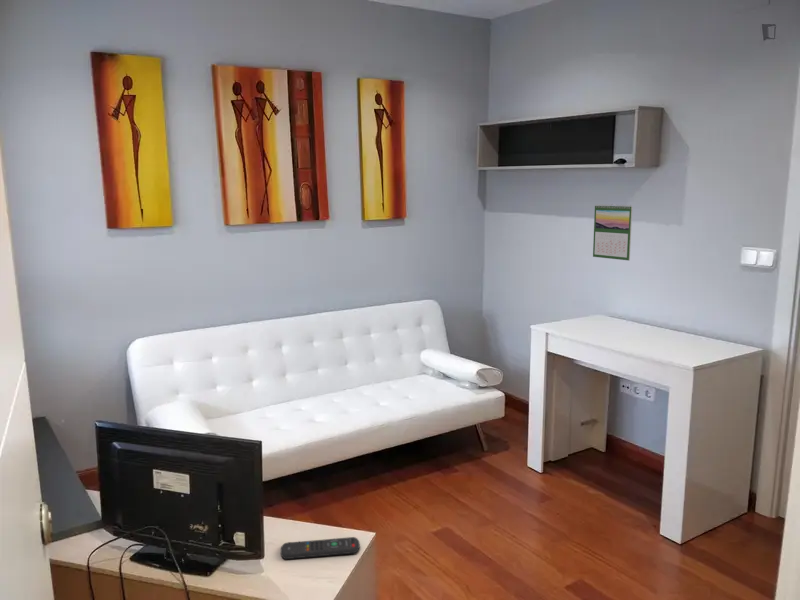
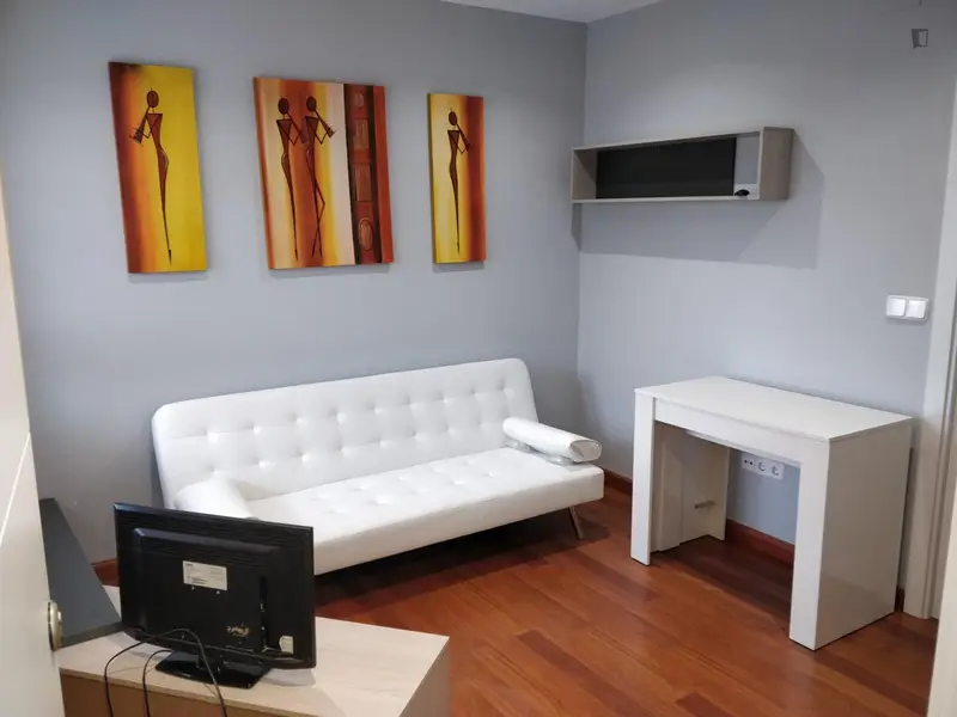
- calendar (612, 231)
- remote control (320, 547)
